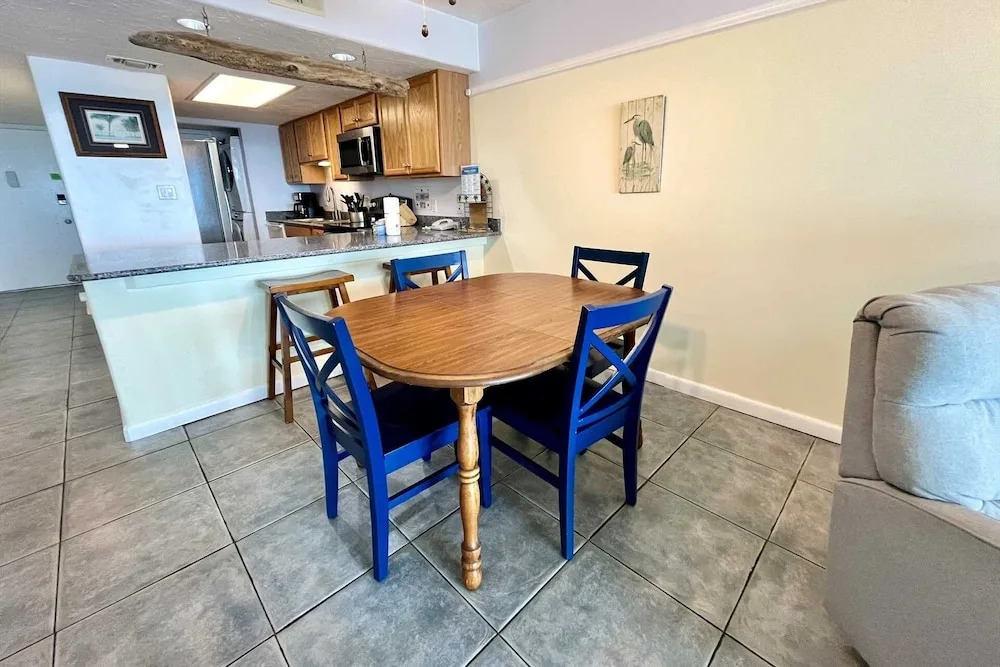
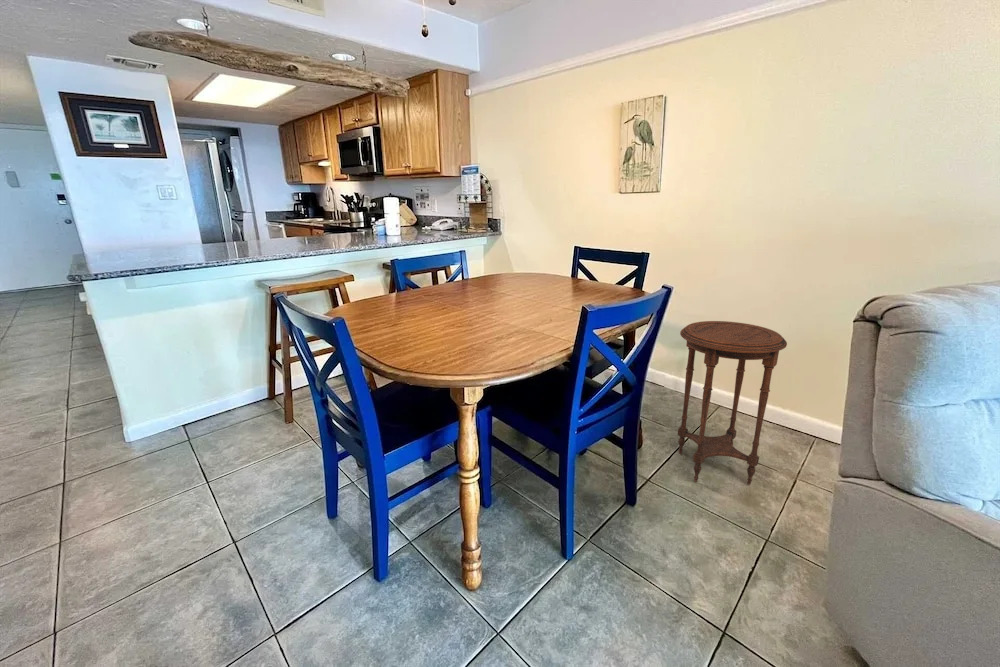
+ side table (733, 403)
